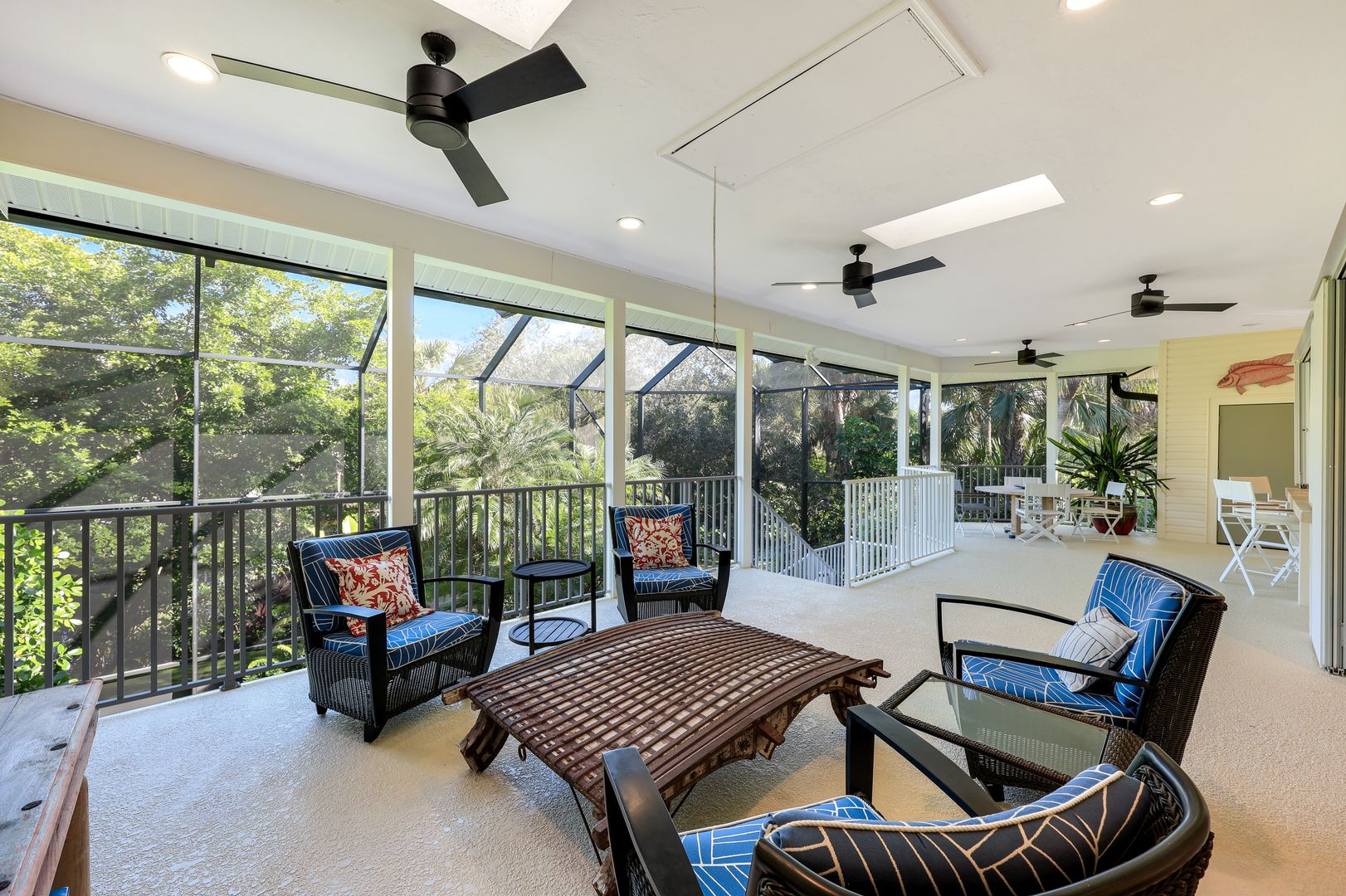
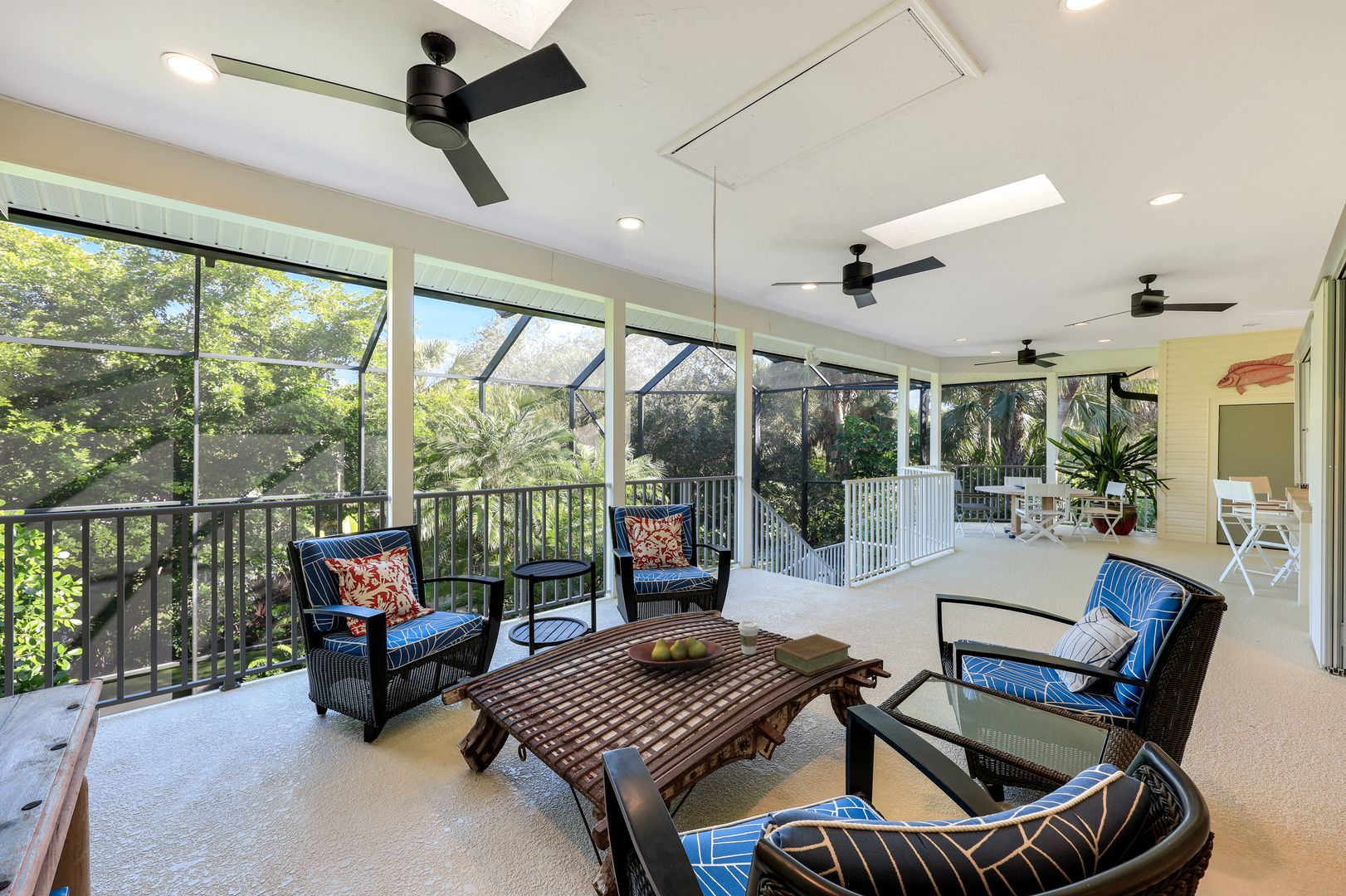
+ book (812, 653)
+ coffee cup (749, 637)
+ fruit bowl (675, 651)
